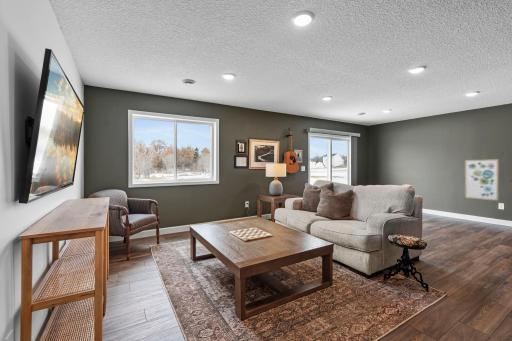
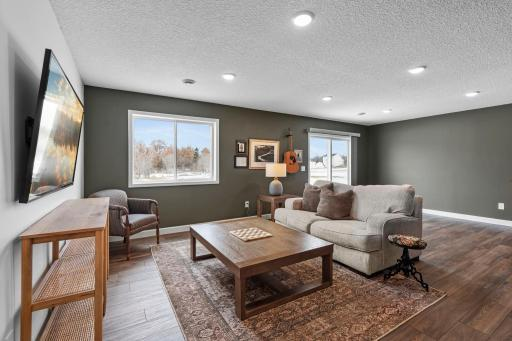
- wall art (481, 179)
